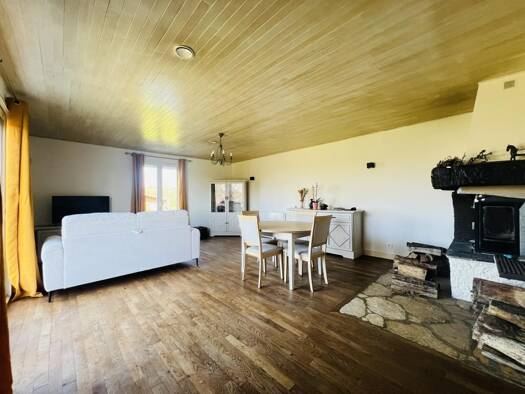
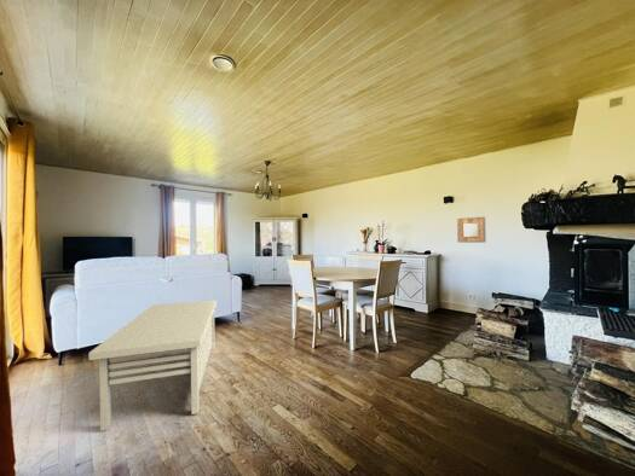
+ home mirror (471, 230)
+ coffee table (172, 348)
